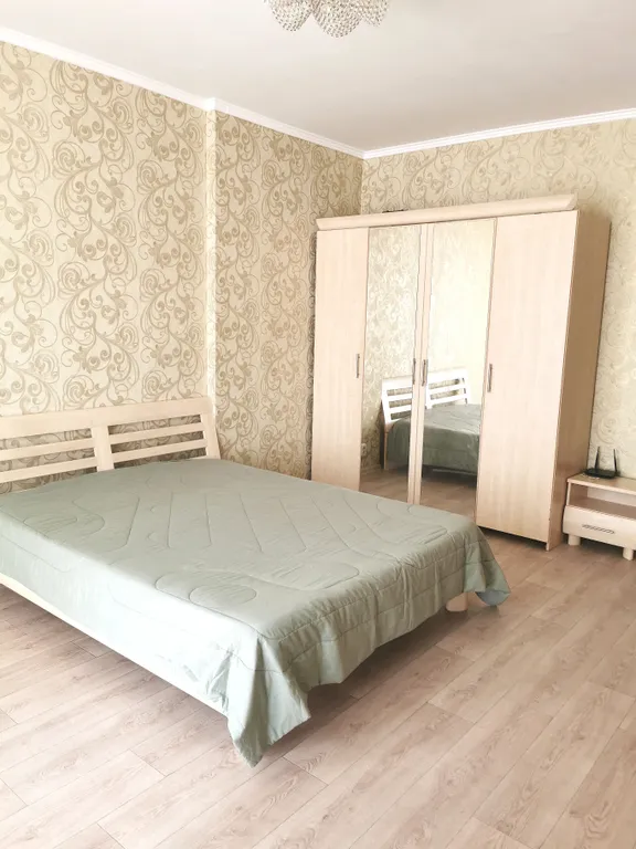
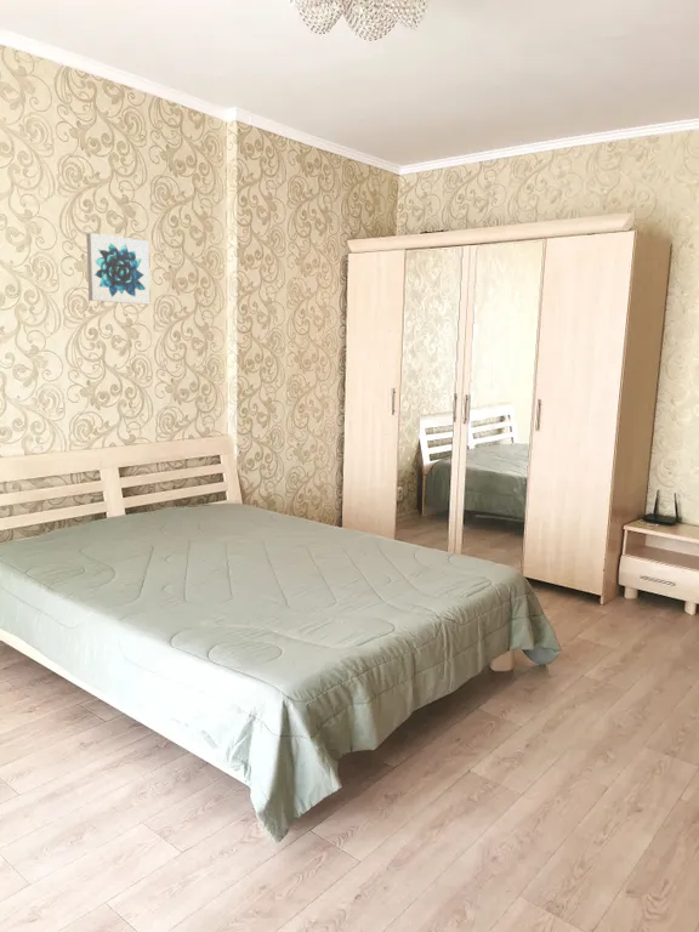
+ wall art (119, 269)
